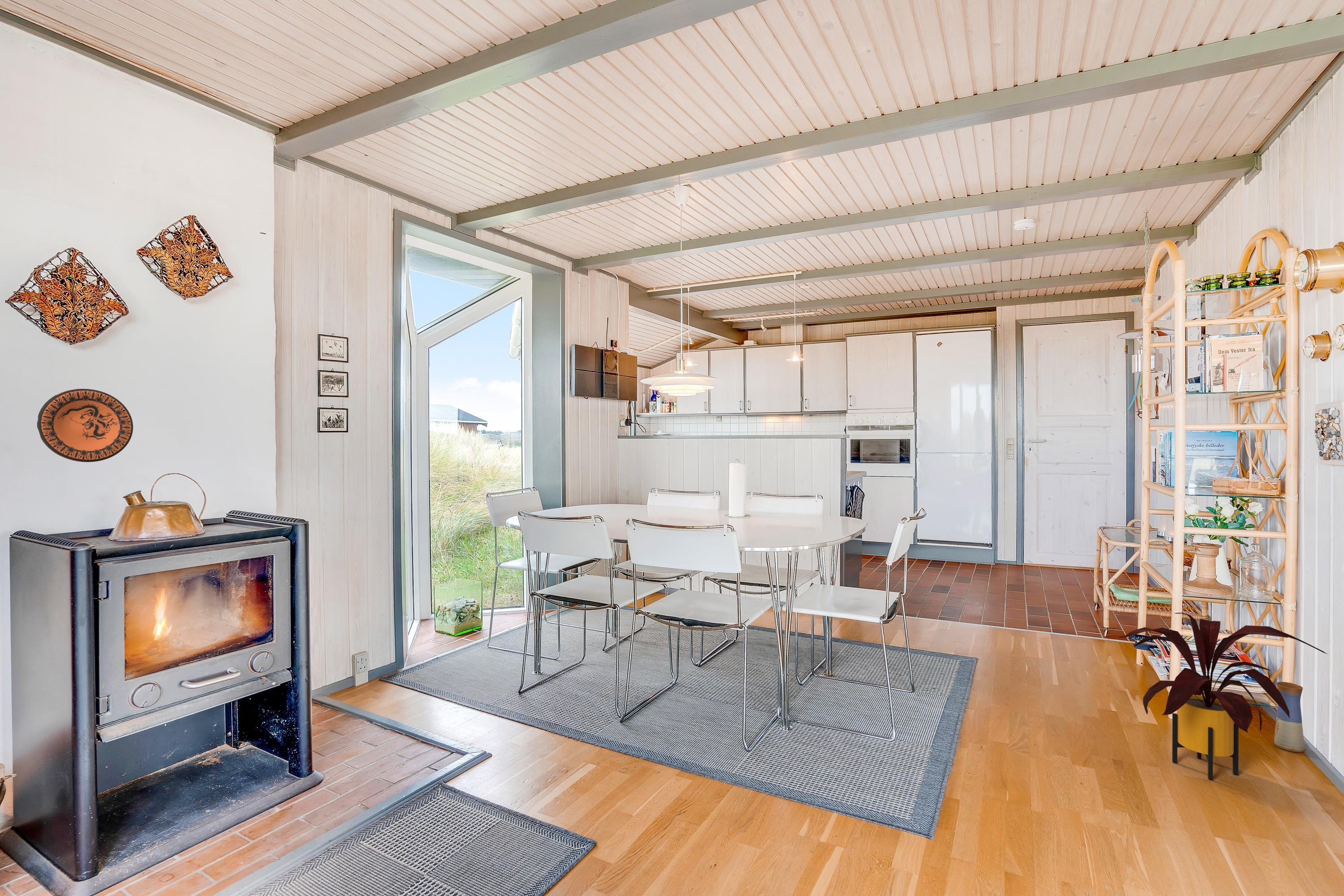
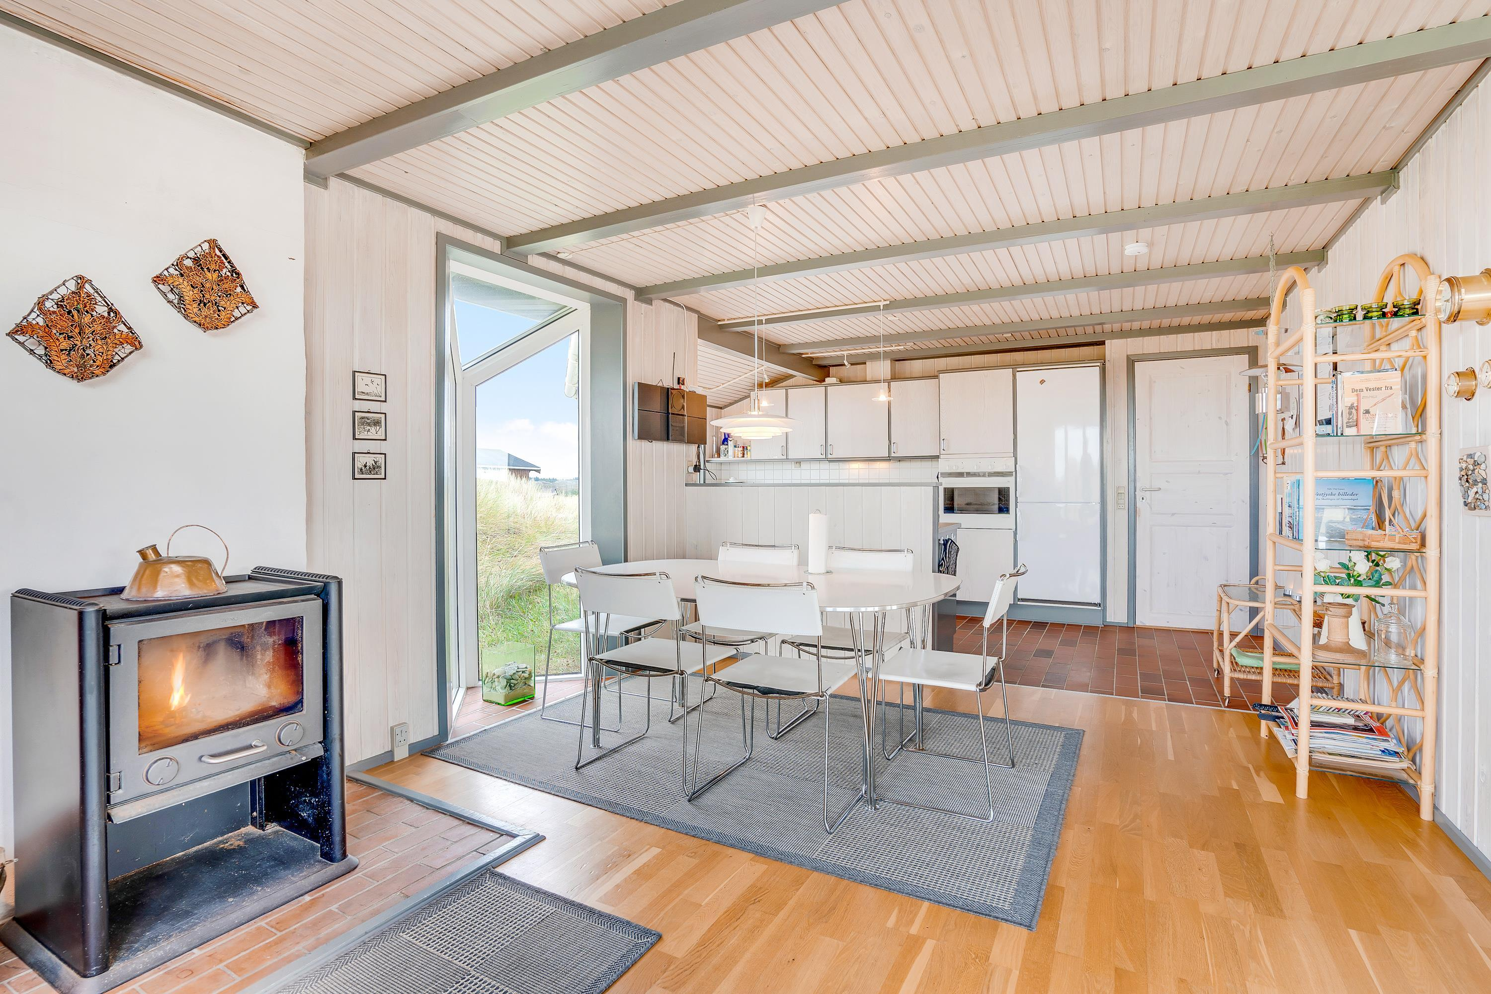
- vase (1289, 716)
- decorative plate (87, 425)
- house plant (1213, 691)
